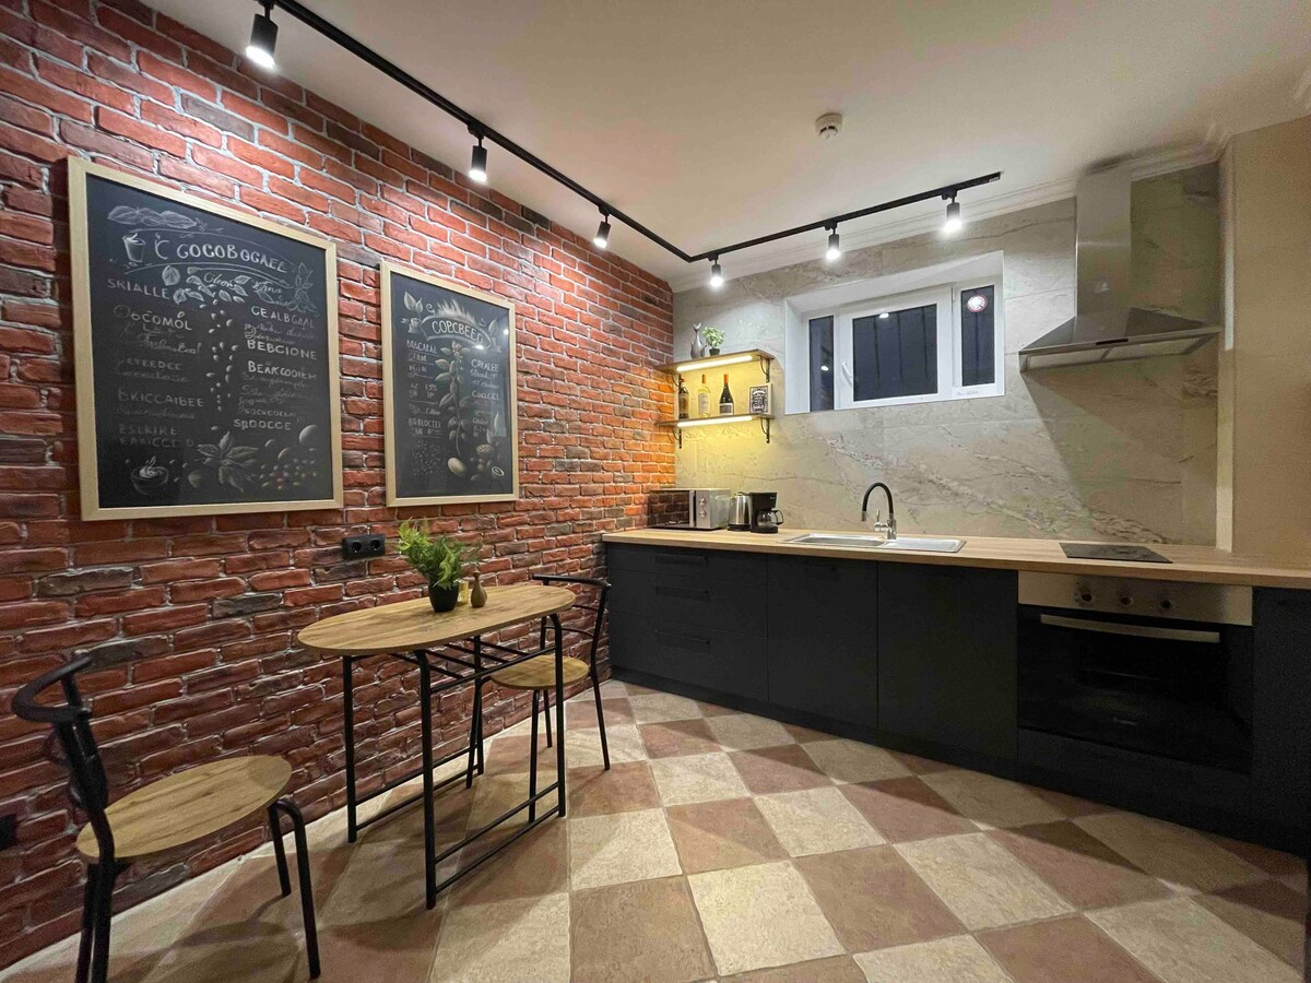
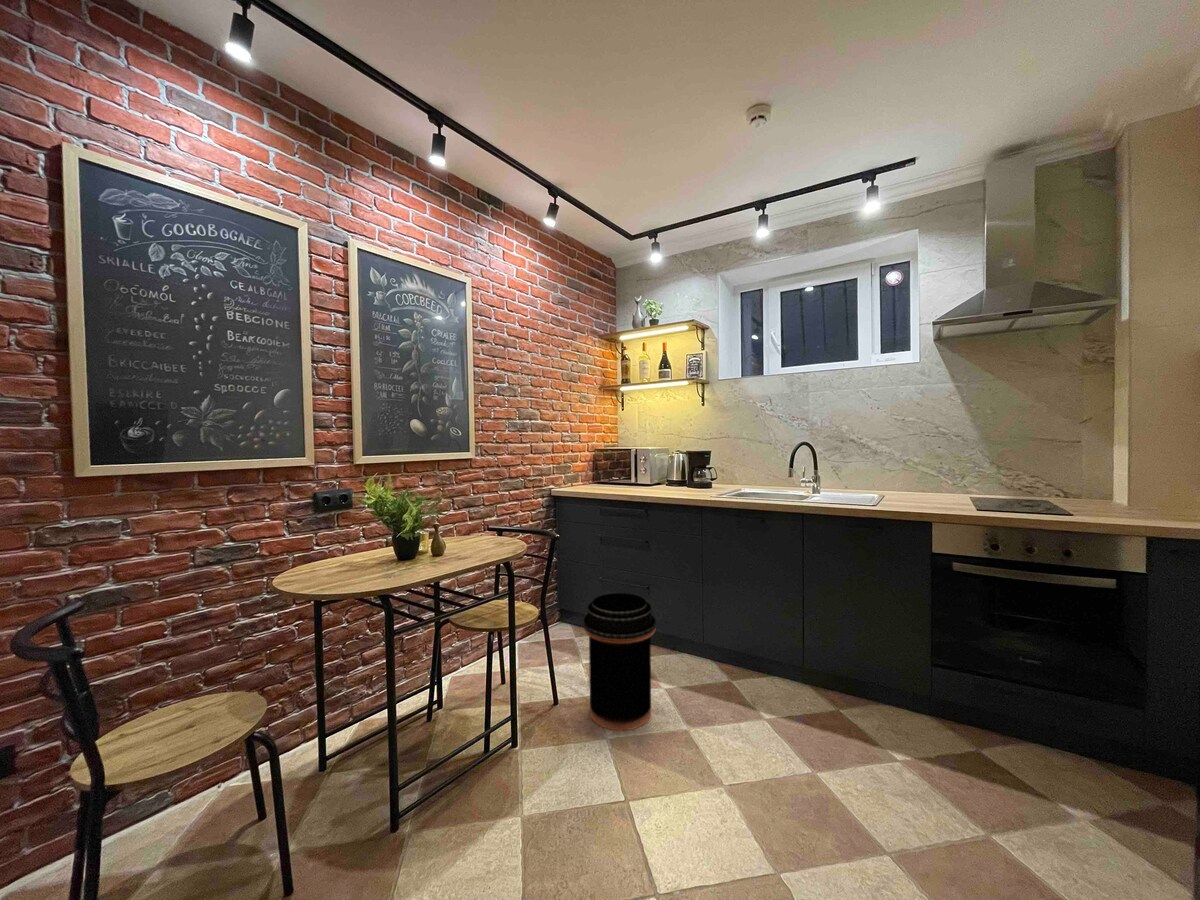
+ trash can (619, 656)
